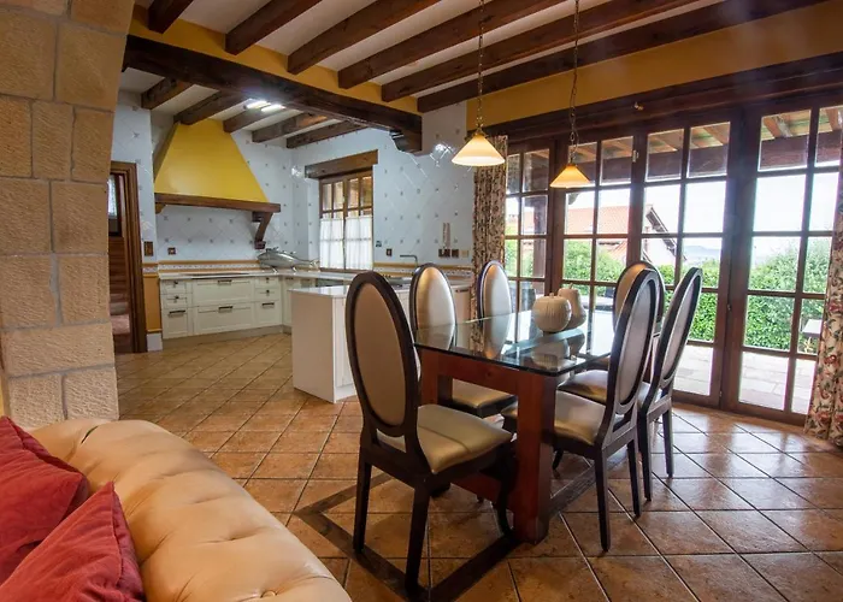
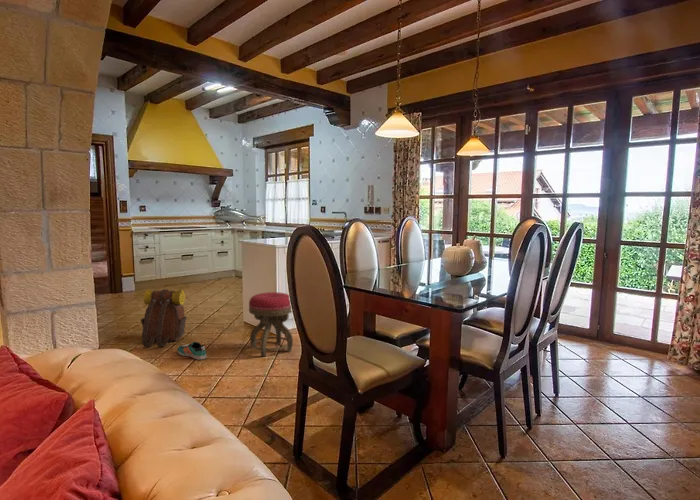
+ stool (271, 322)
+ backpack (160, 316)
+ sneaker (192, 348)
